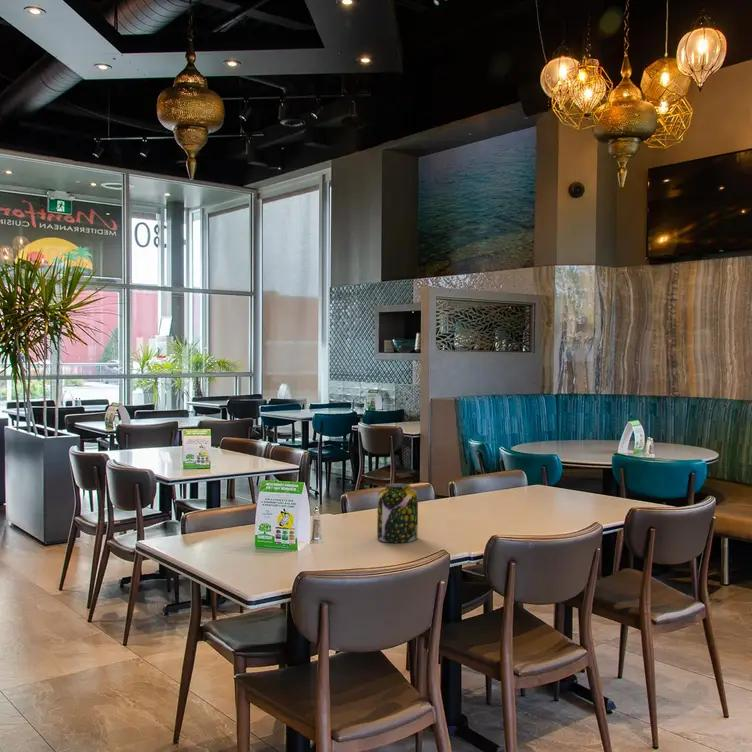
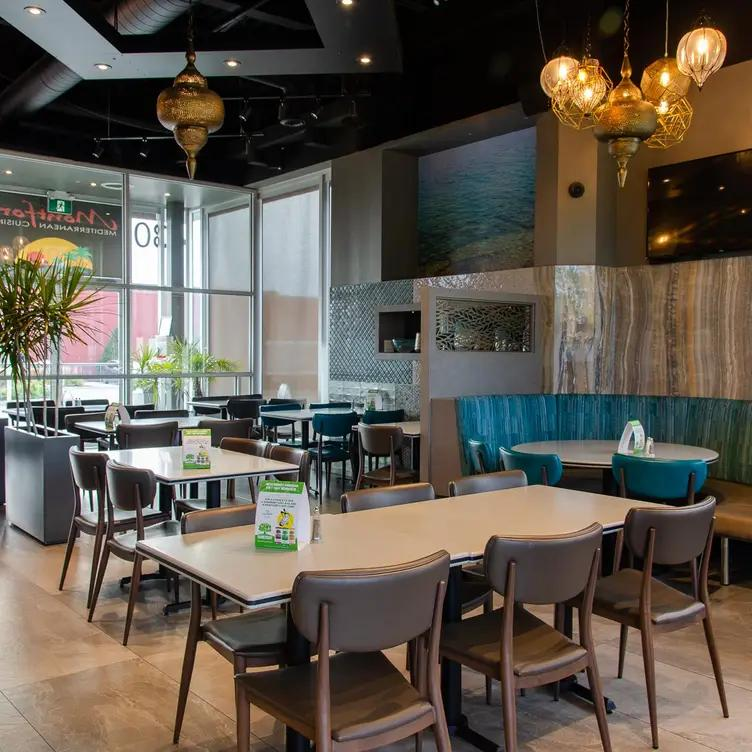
- jar (397, 511)
